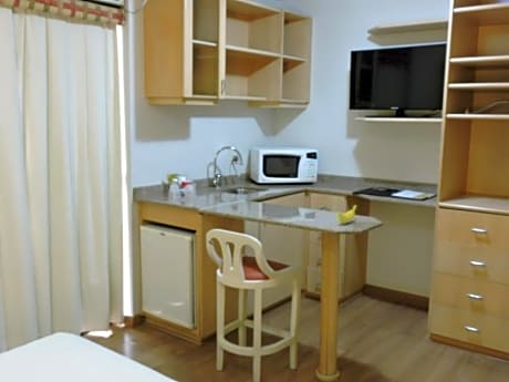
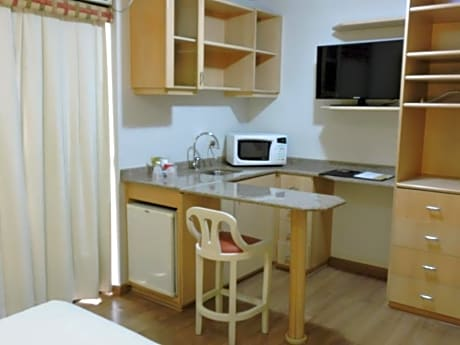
- banana (346, 215)
